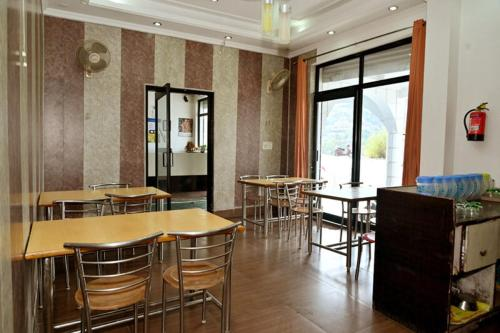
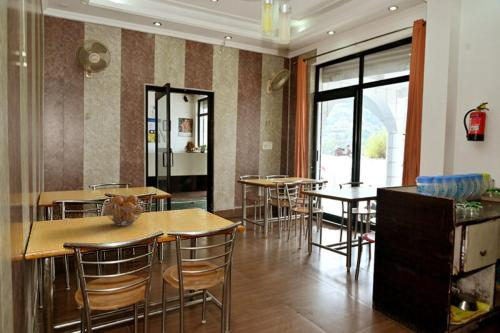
+ fruit basket (124, 209)
